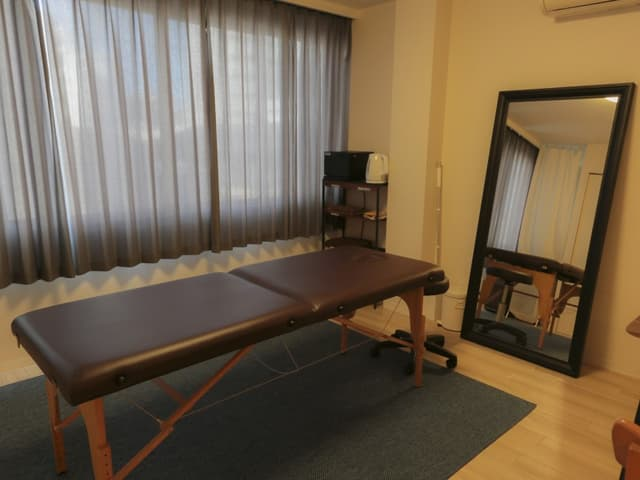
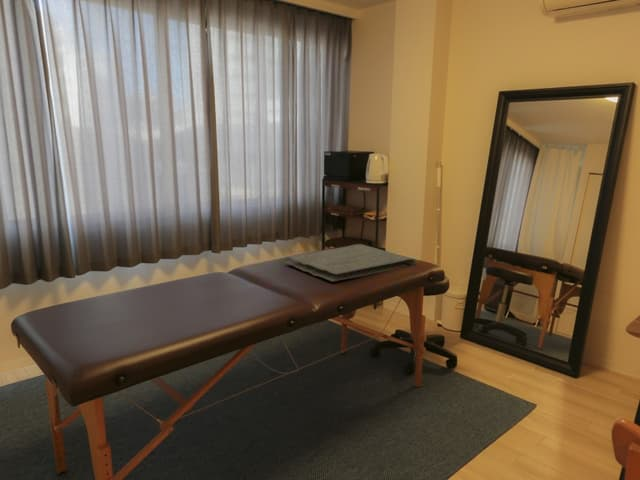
+ towel (350, 260)
